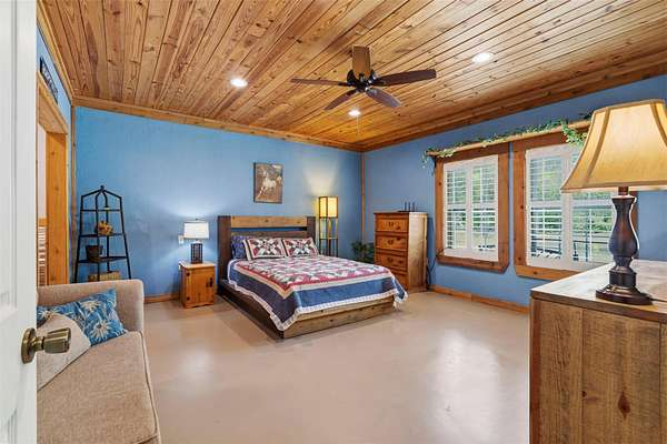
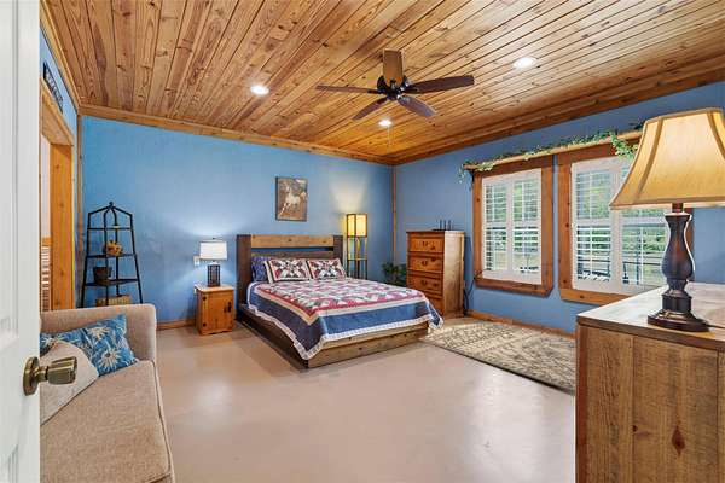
+ rug (503, 341)
